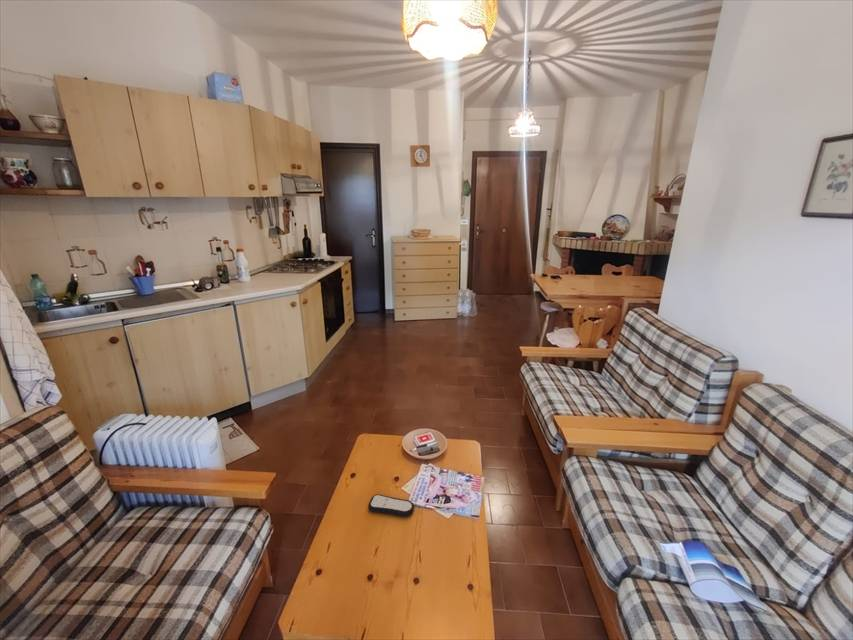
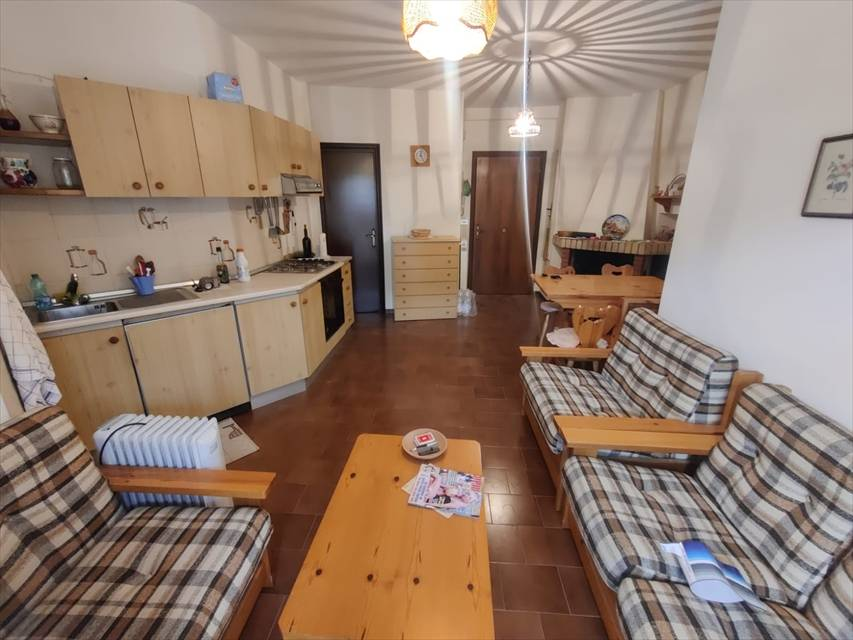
- remote control (391, 505)
